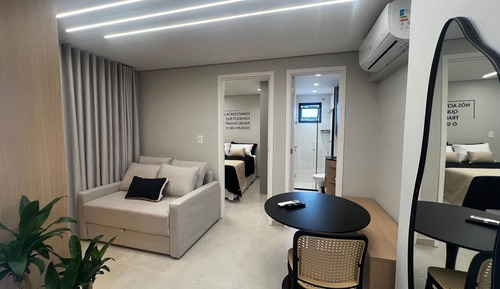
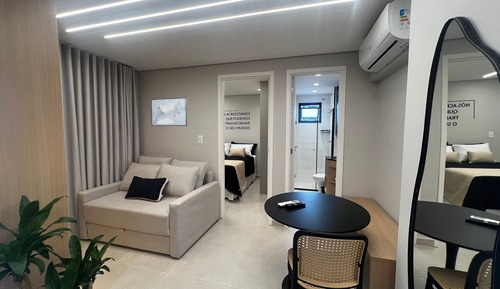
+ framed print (168, 112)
